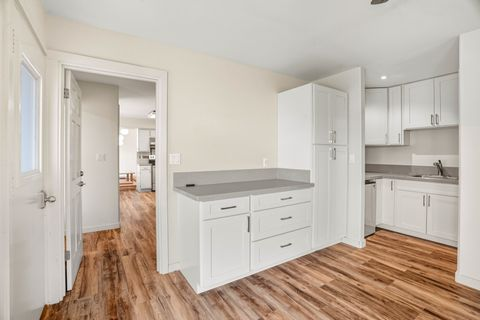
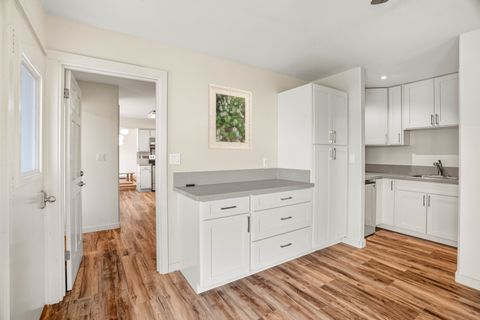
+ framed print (230, 118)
